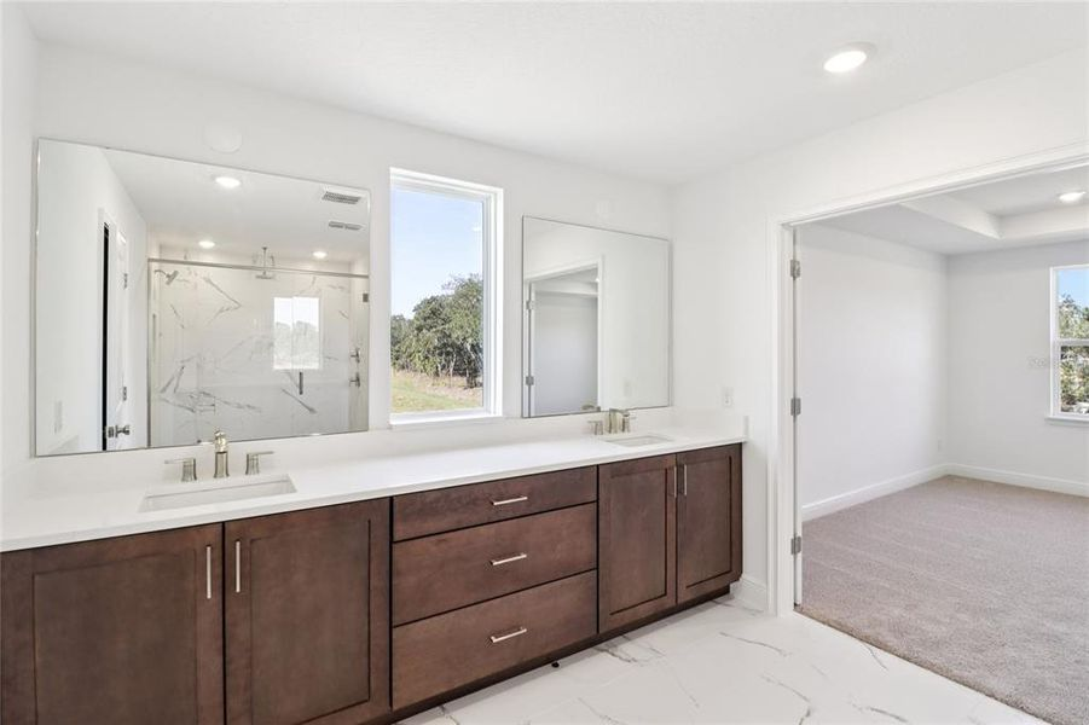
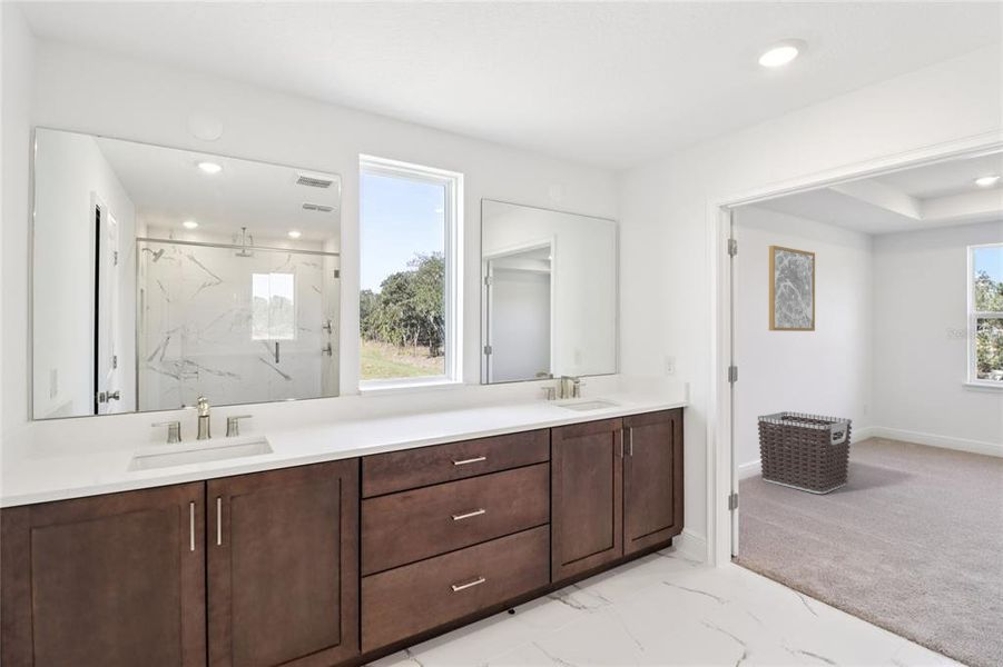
+ wall art (793, 290)
+ clothes hamper (803, 449)
